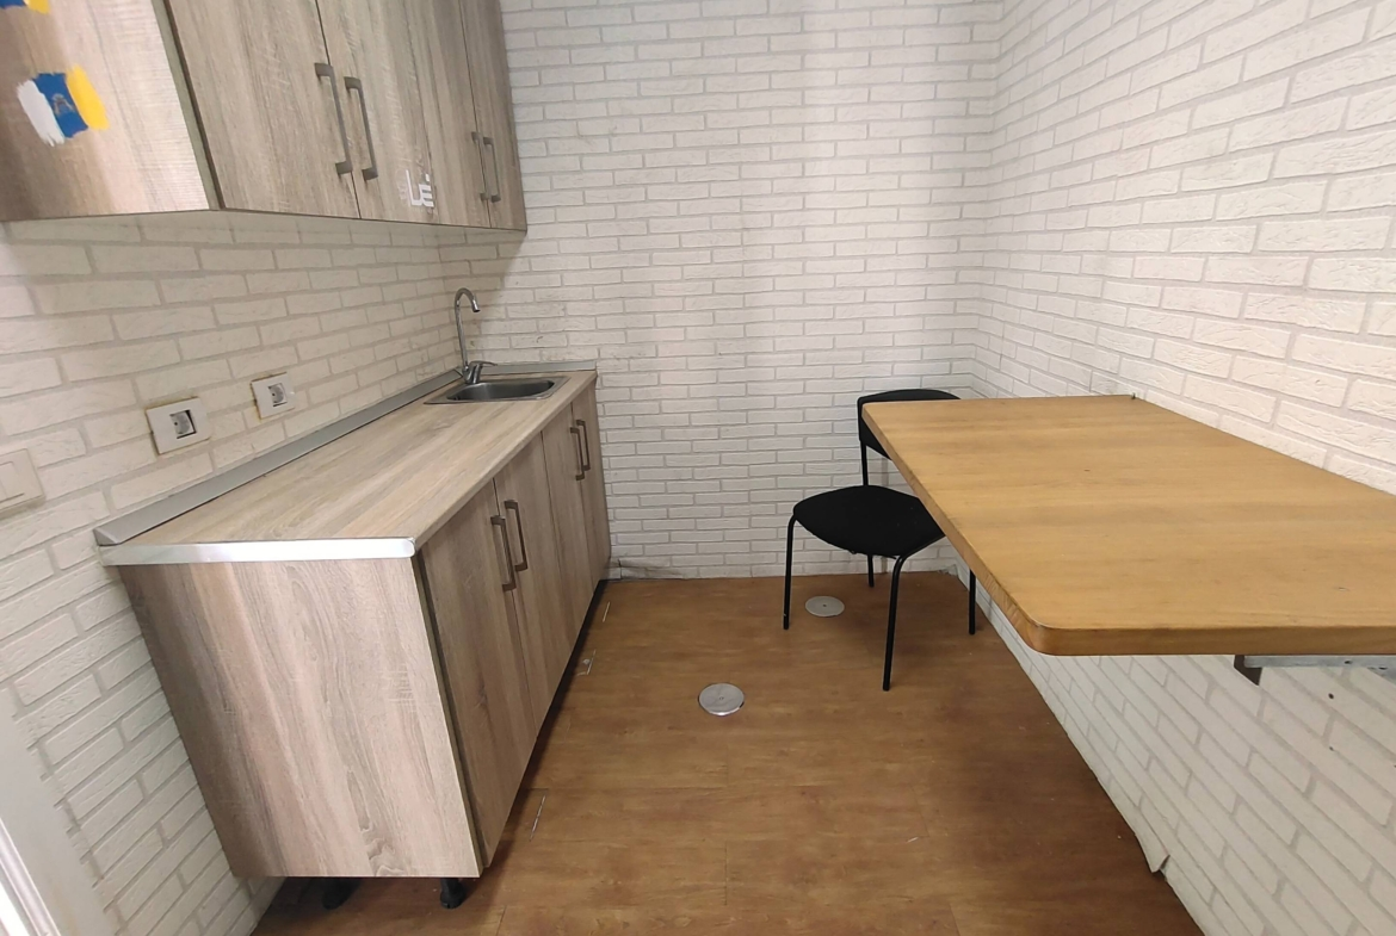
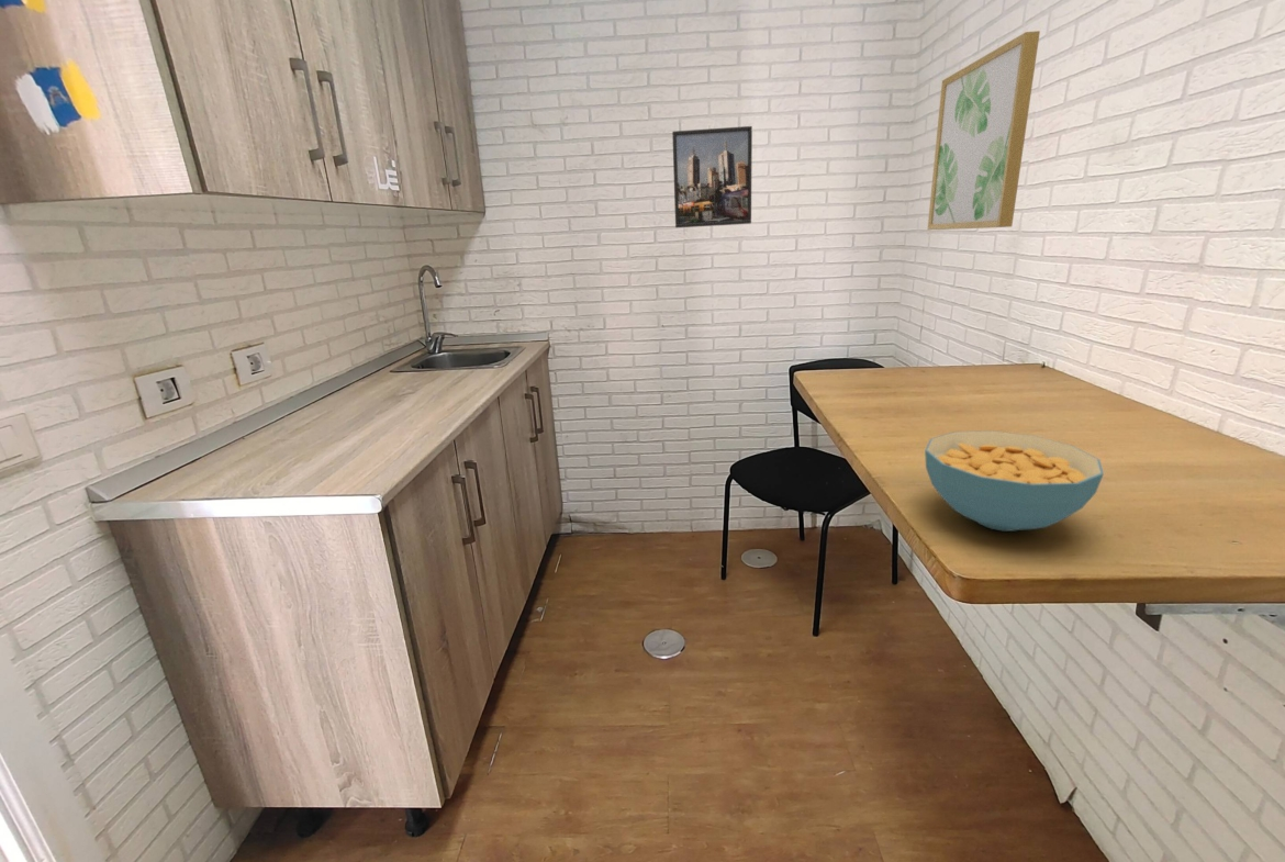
+ cereal bowl (1003, 488)
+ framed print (712, 178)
+ wall art (973, 147)
